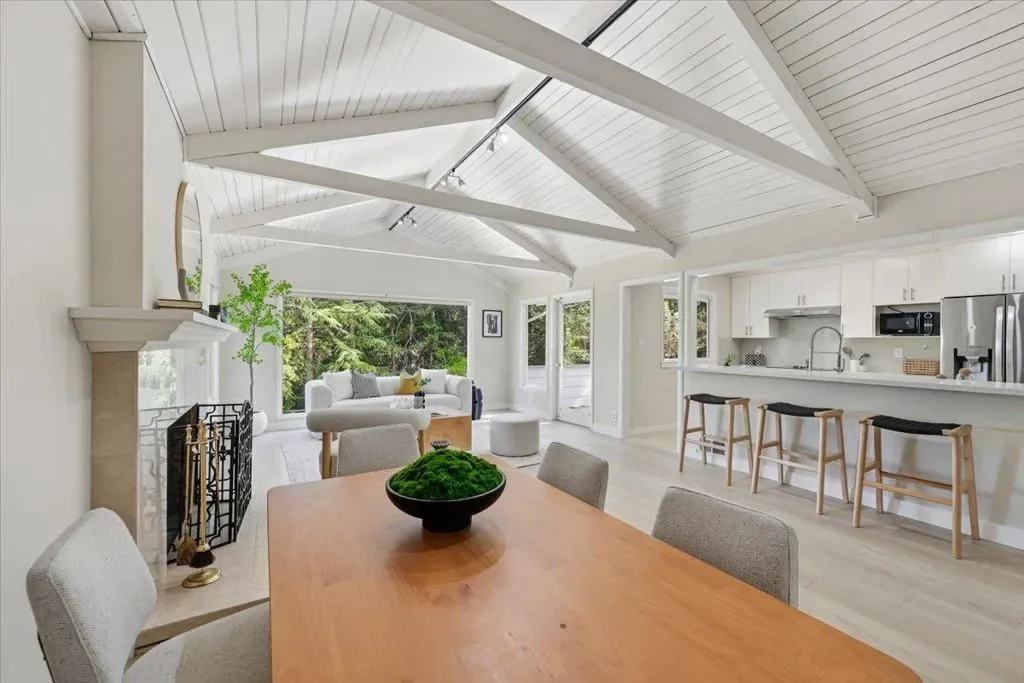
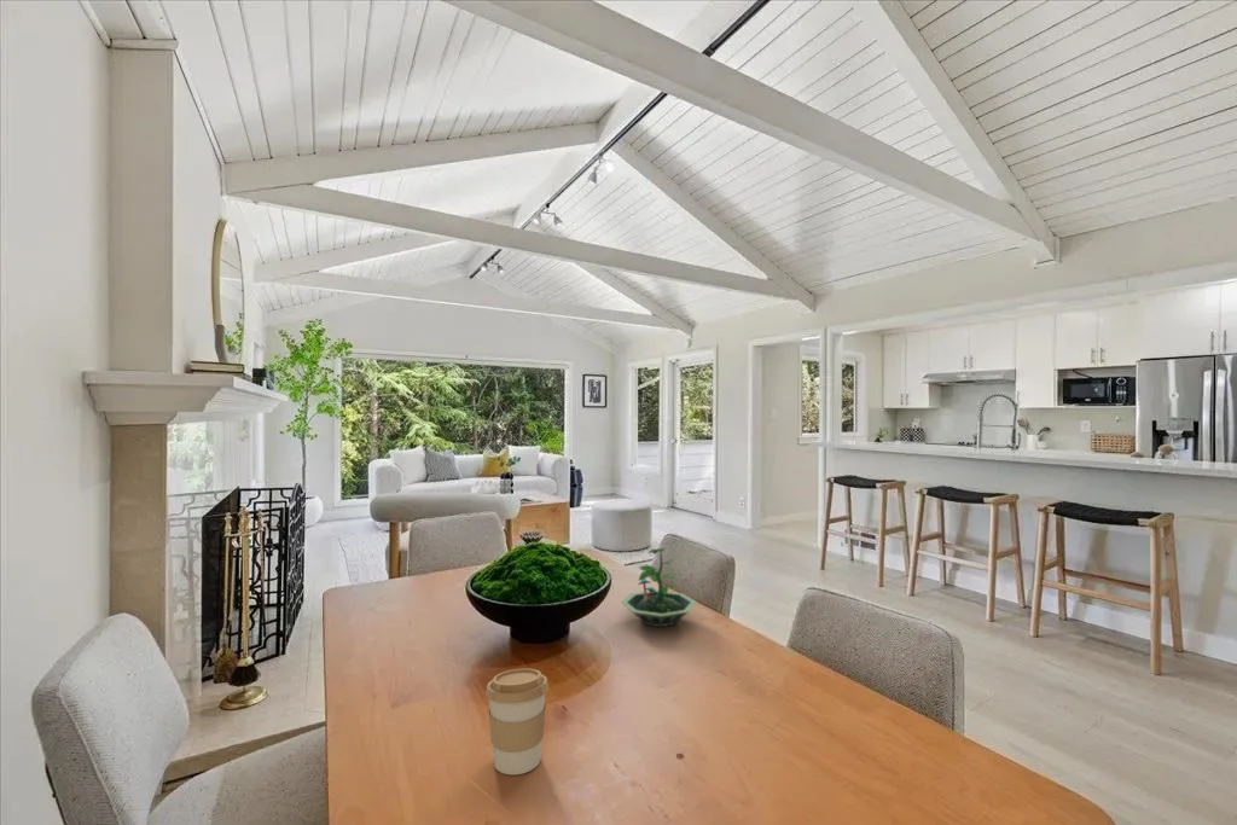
+ terrarium (660, 560)
+ coffee cup (517, 716)
